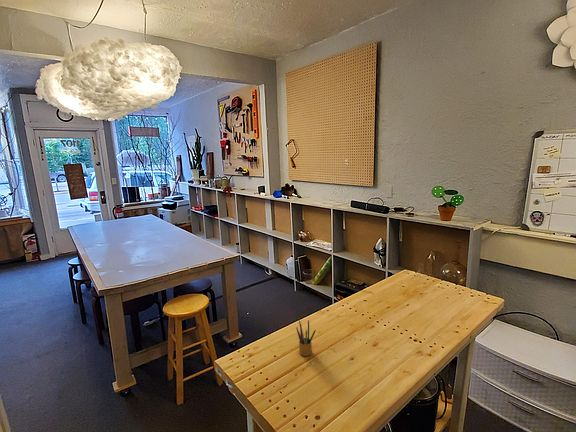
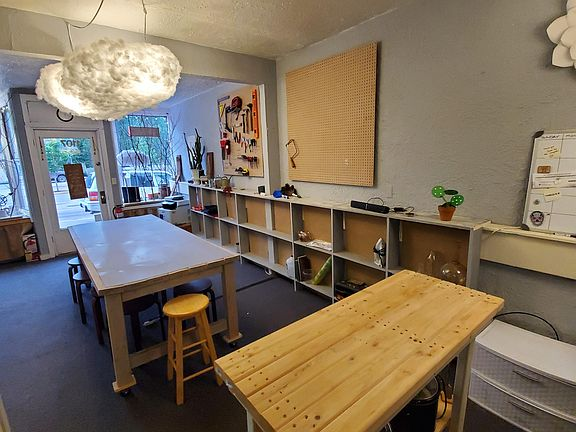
- pencil box (306, 338)
